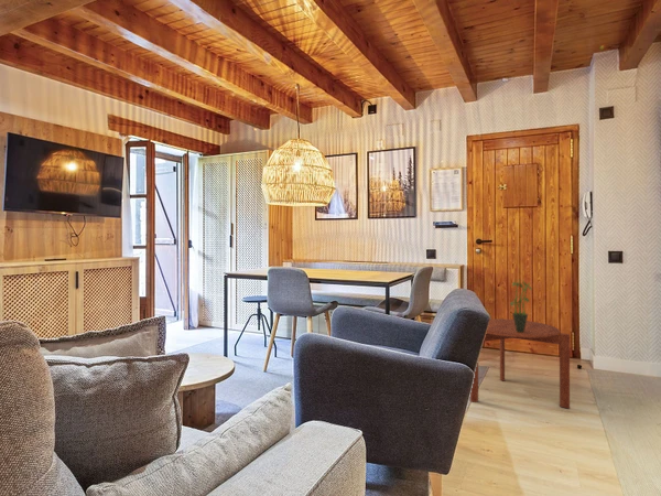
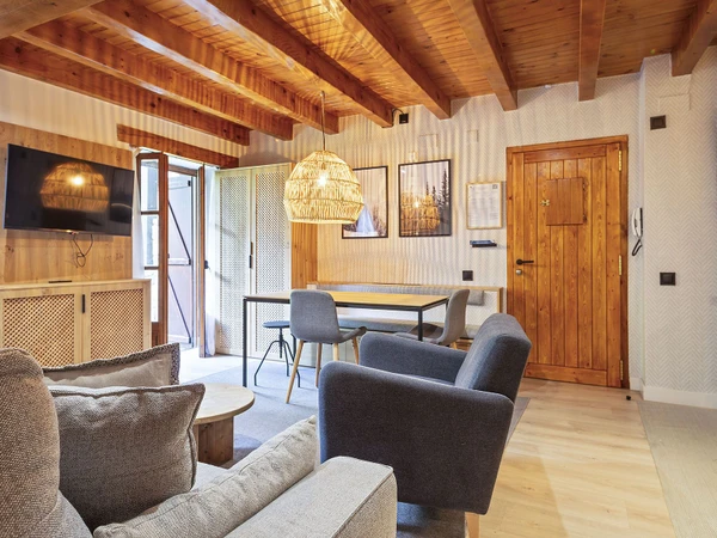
- potted plant (522, 305)
- side table (503, 360)
